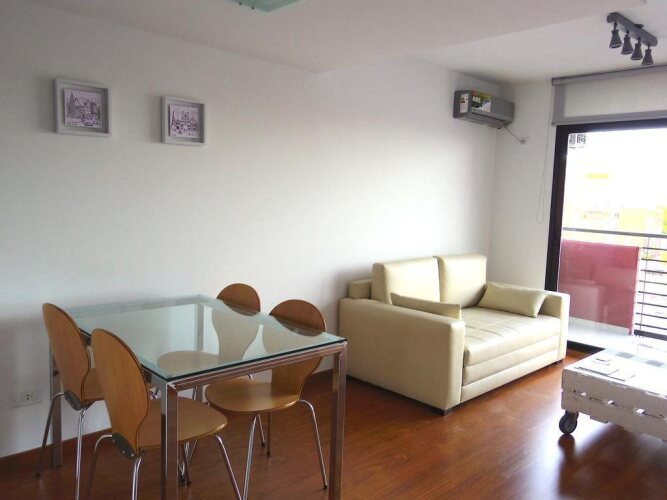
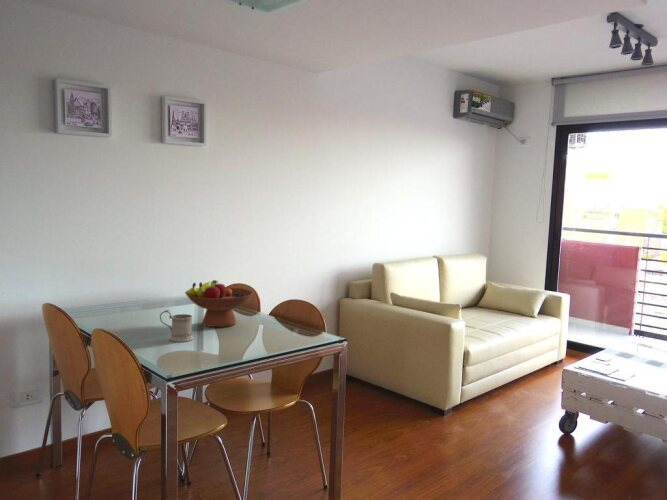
+ mug (176, 324)
+ fruit bowl (219, 301)
